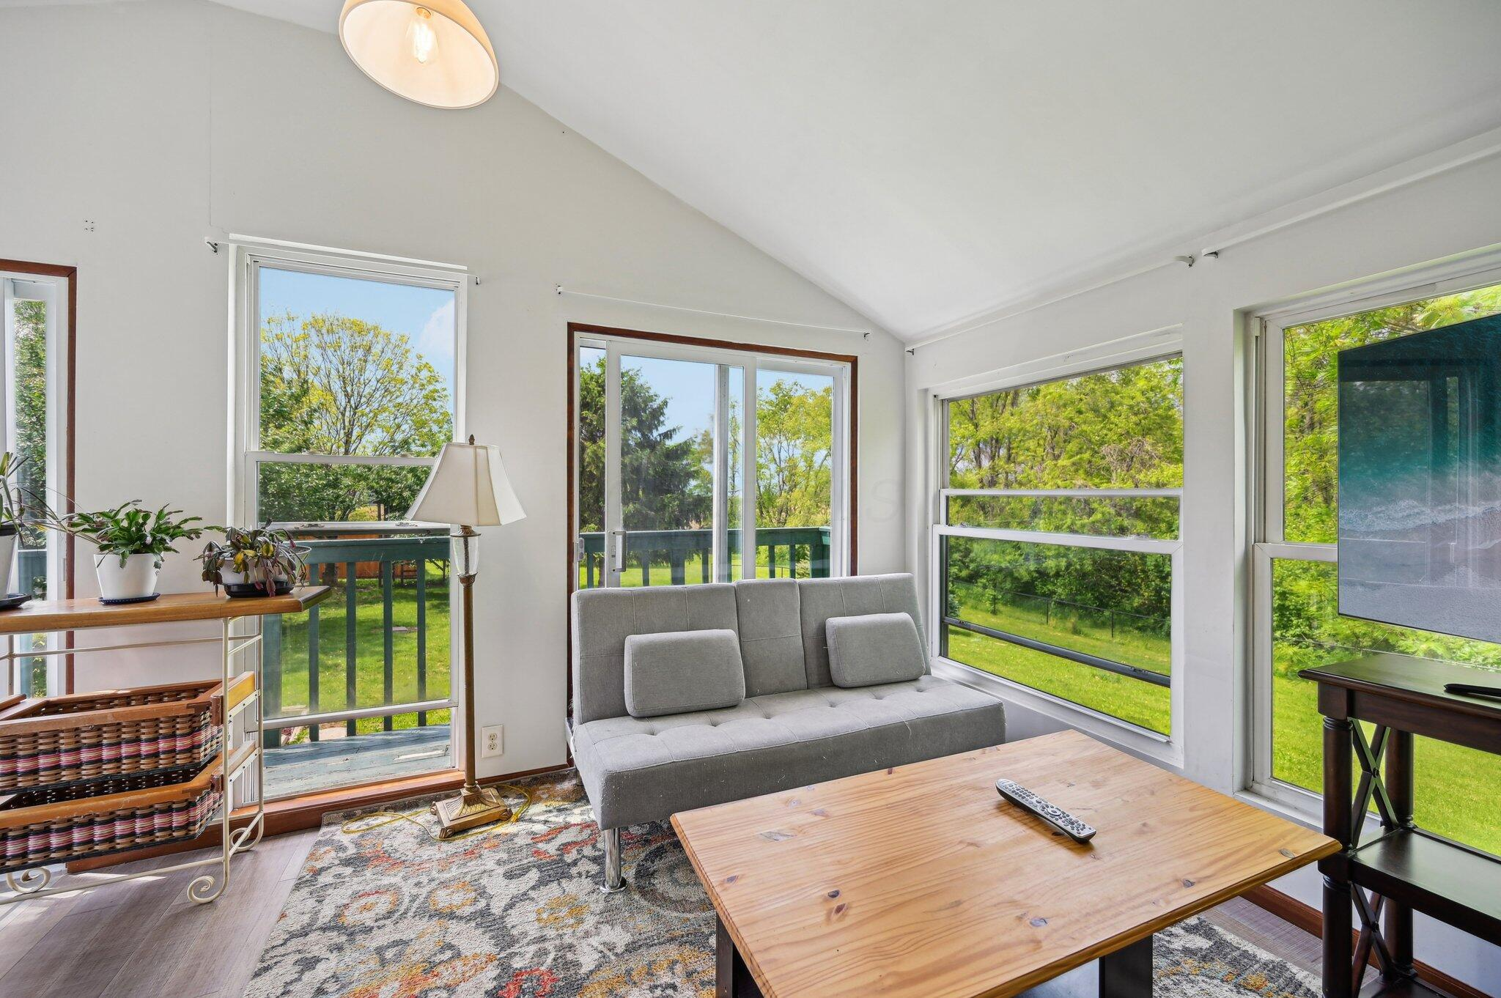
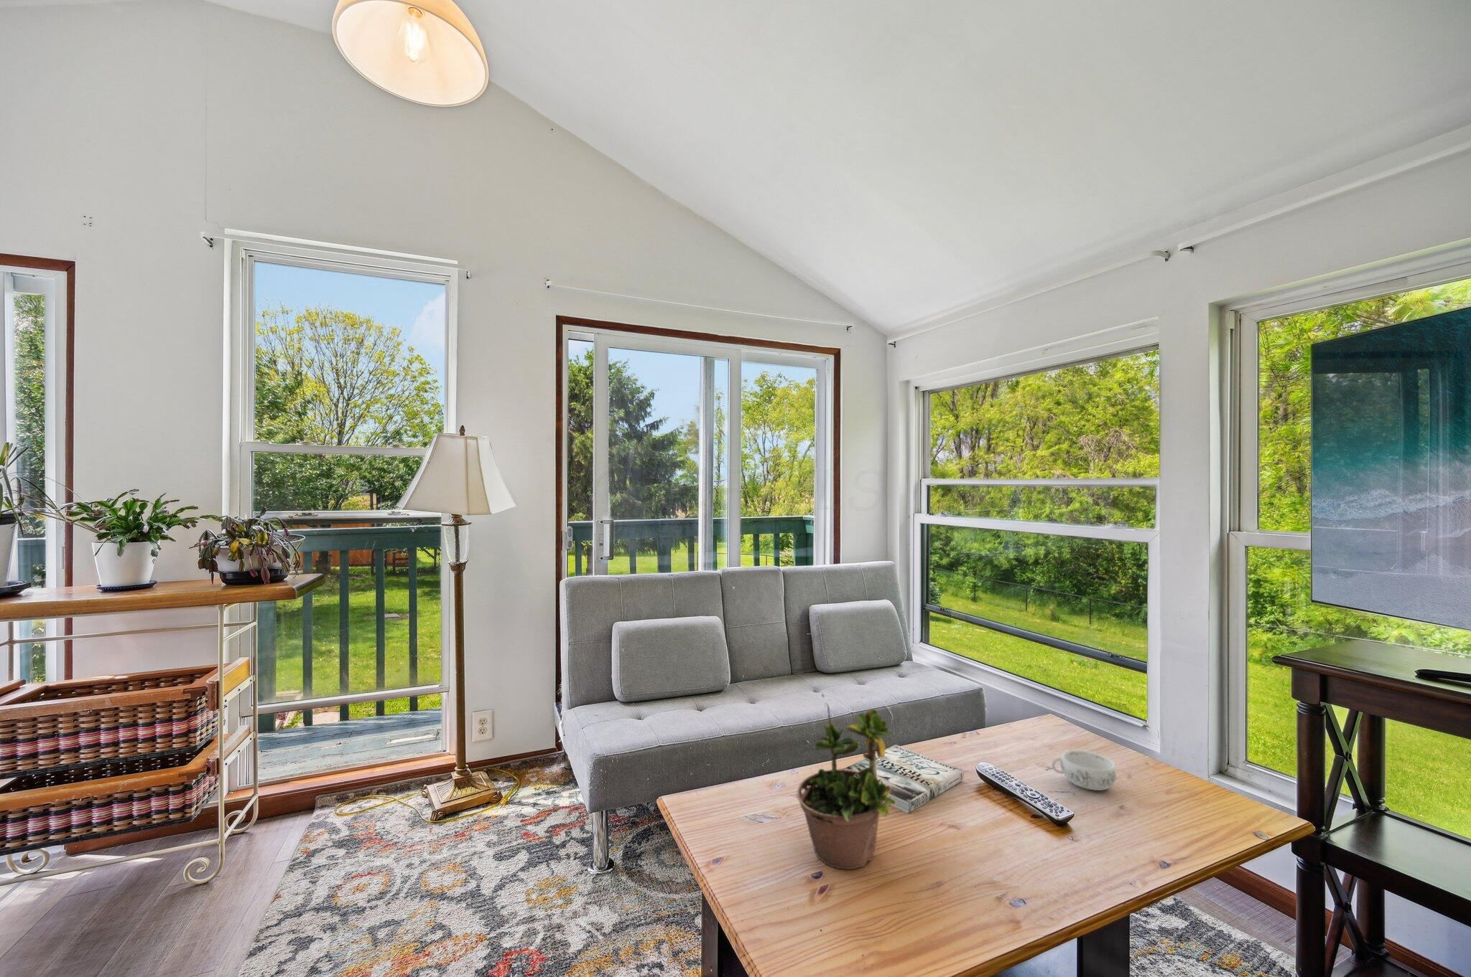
+ decorative bowl (1084, 771)
+ potted plant (841, 771)
+ book (901, 775)
